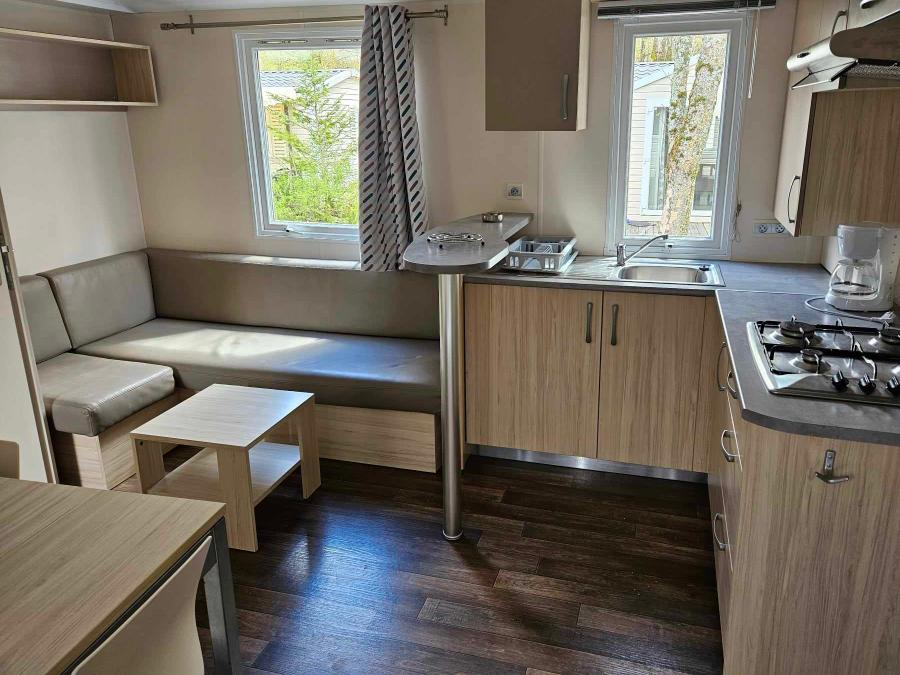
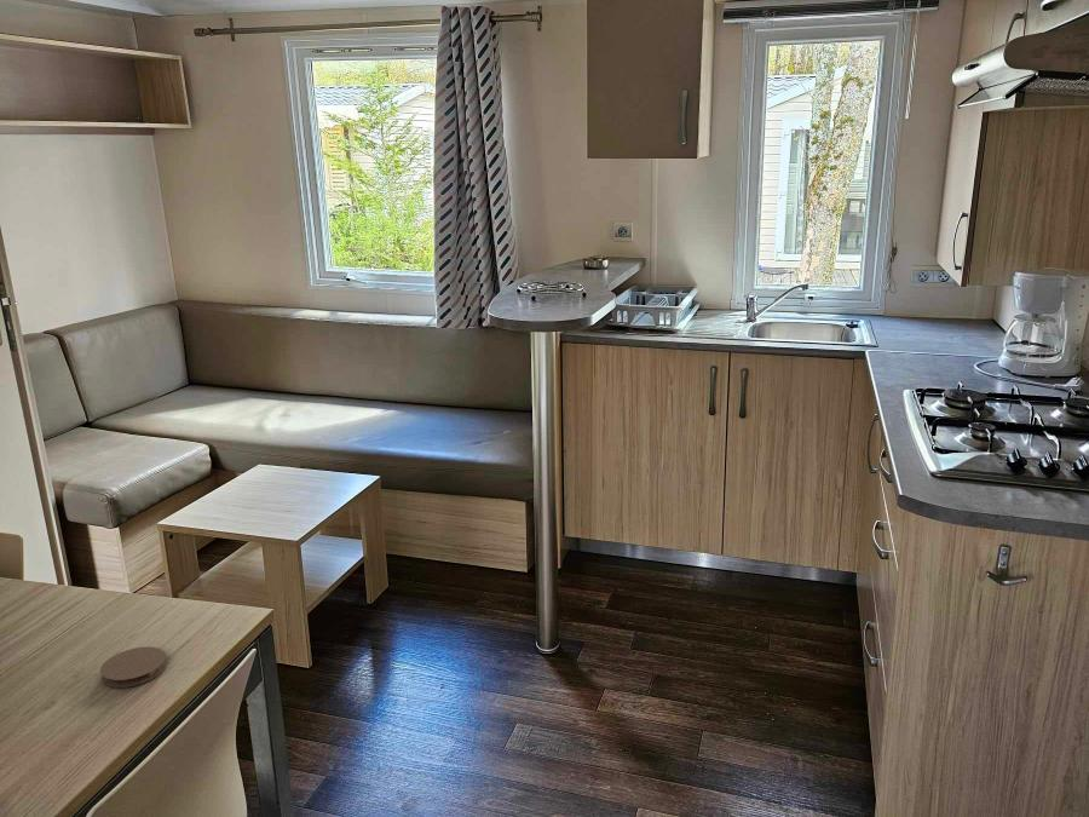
+ coaster (133, 666)
